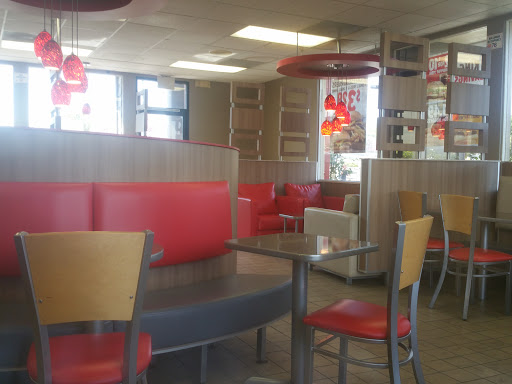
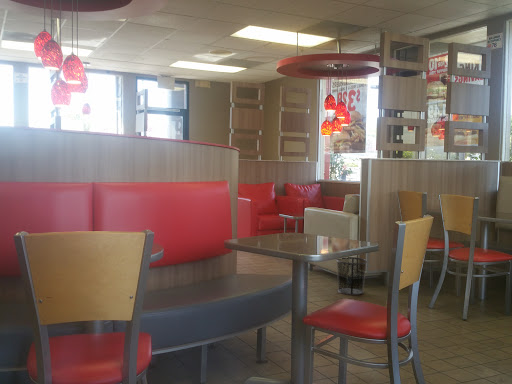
+ waste bin (351, 275)
